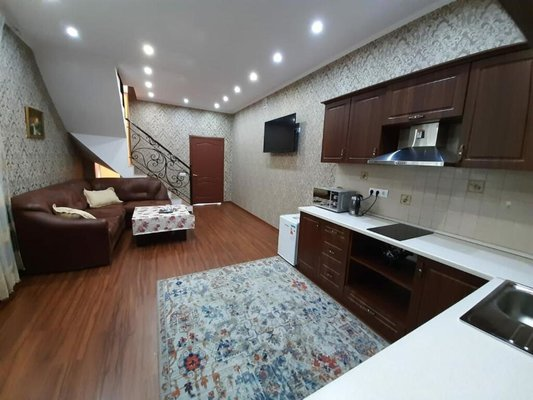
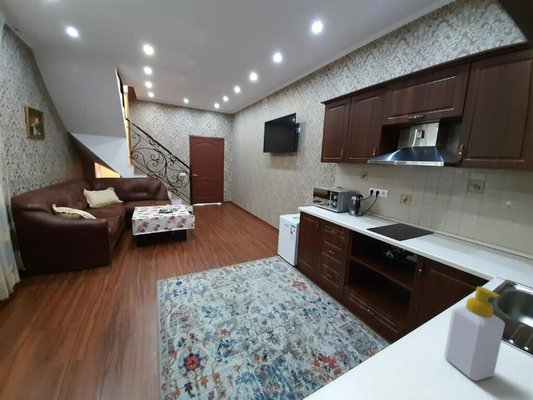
+ soap bottle (475, 328)
